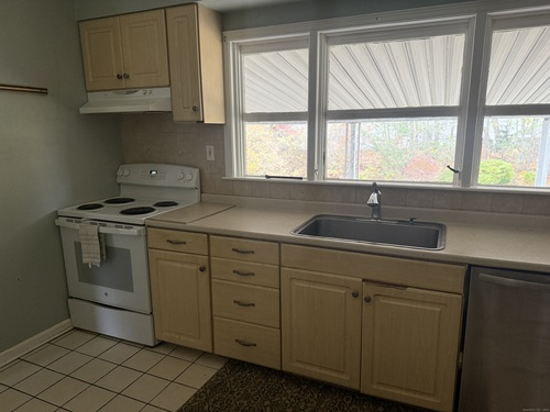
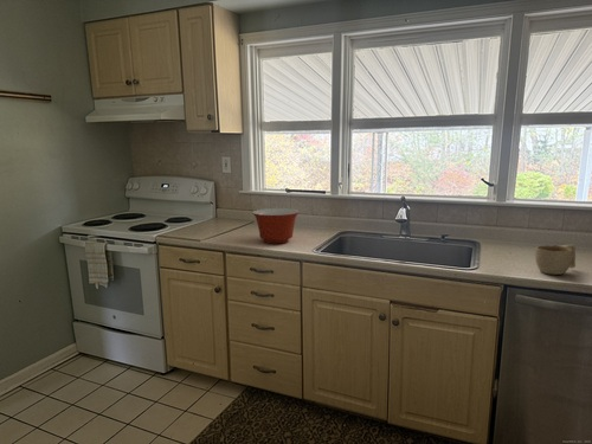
+ mixing bowl (276, 226)
+ cup (558, 259)
